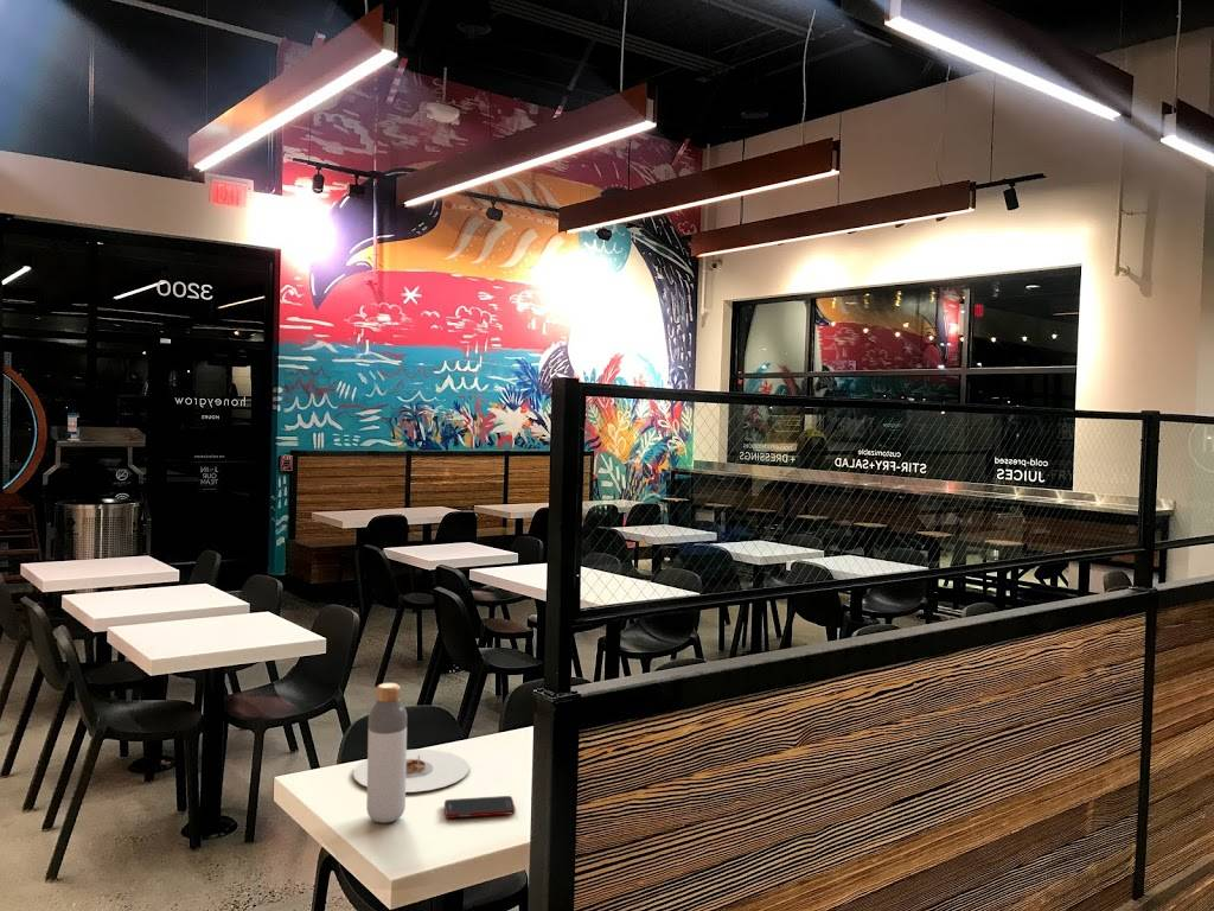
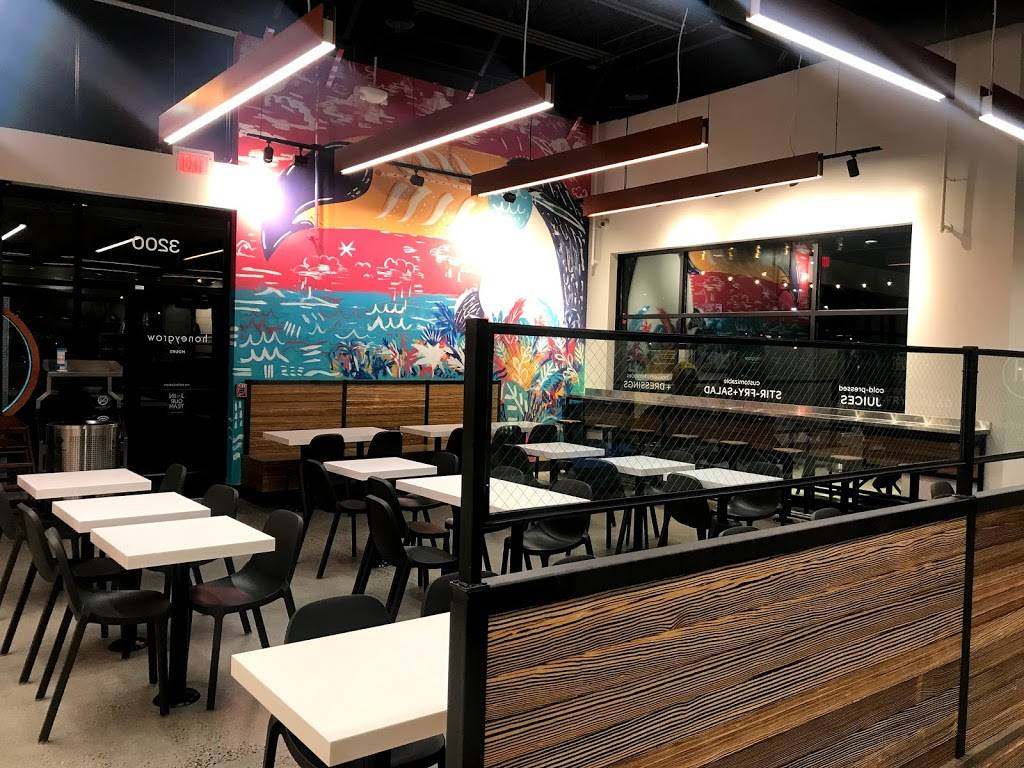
- cell phone (479, 807)
- plate (411, 764)
- bottle (386, 751)
